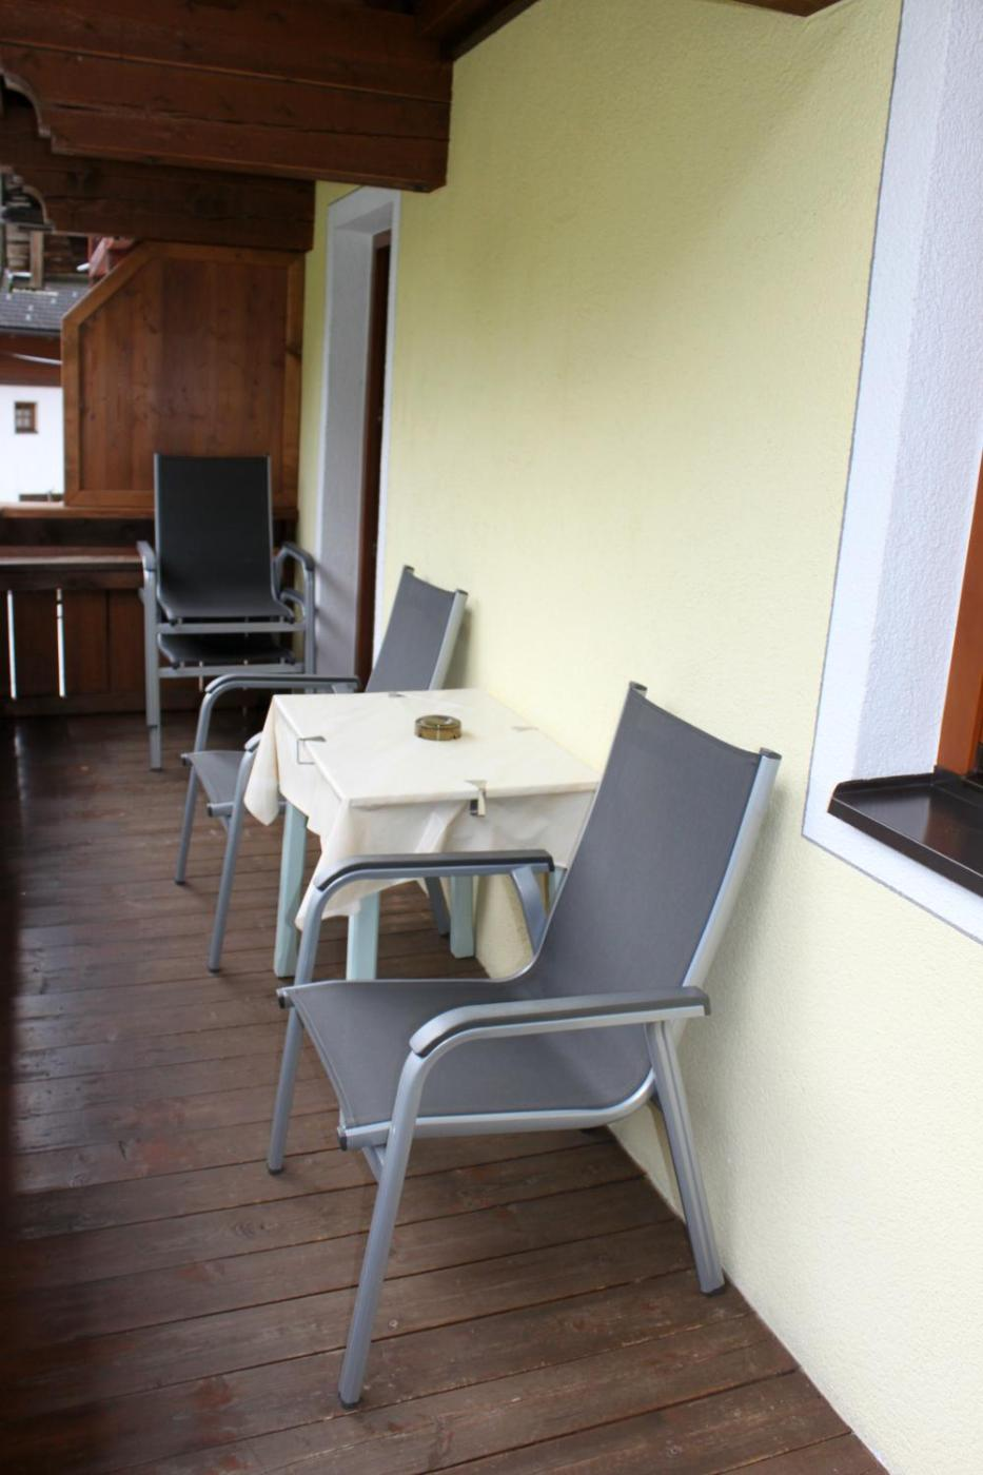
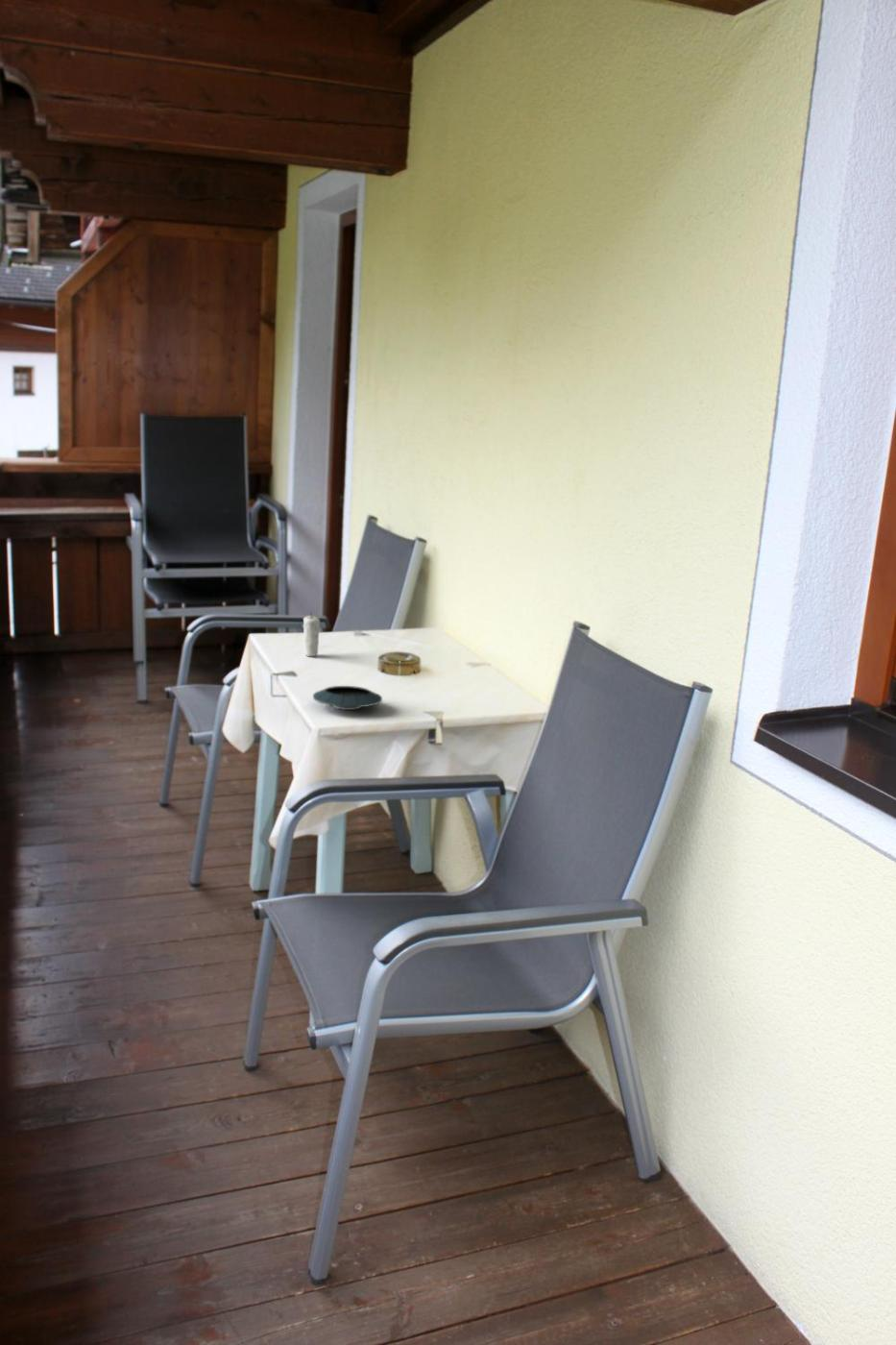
+ candle (311, 631)
+ saucer (348, 695)
